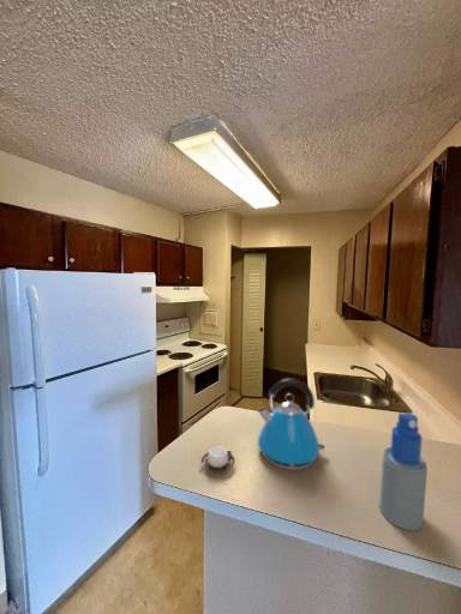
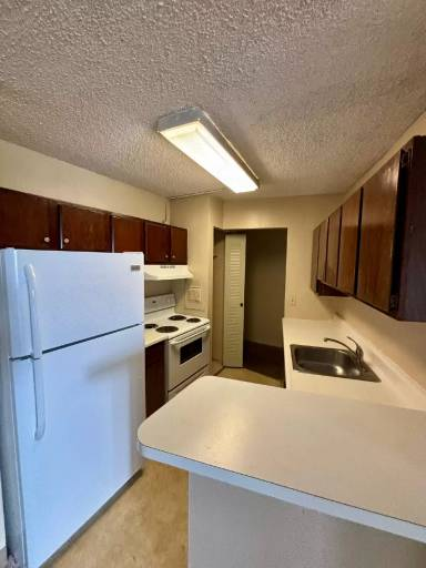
- spray bottle (403, 465)
- kettle (291, 415)
- cup (217, 458)
